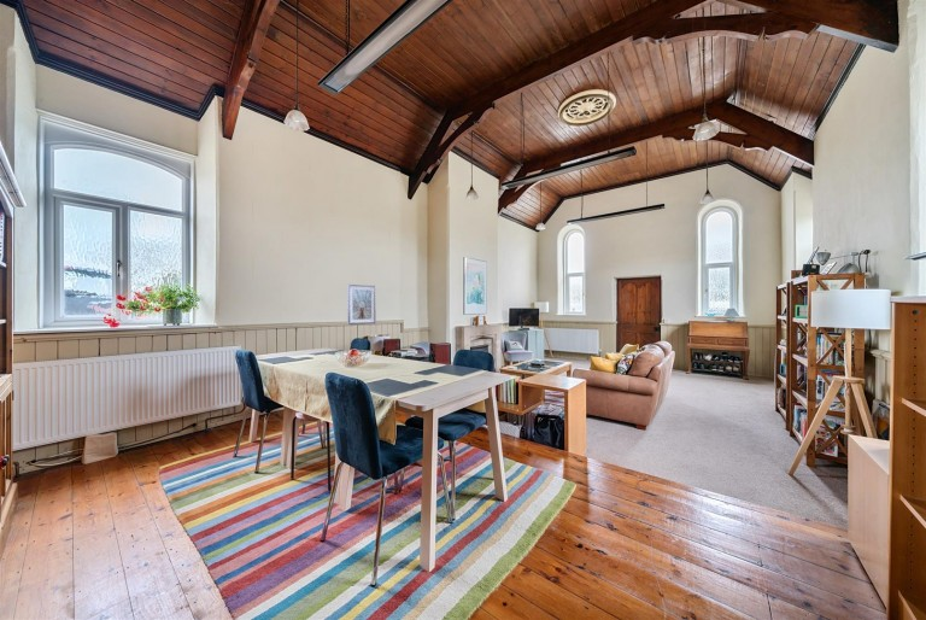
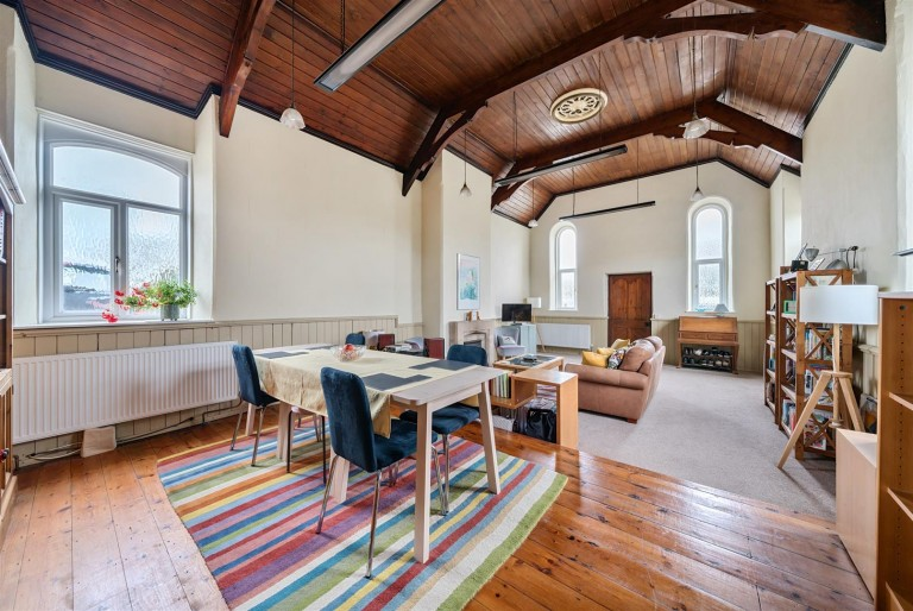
- picture frame (362, 304)
